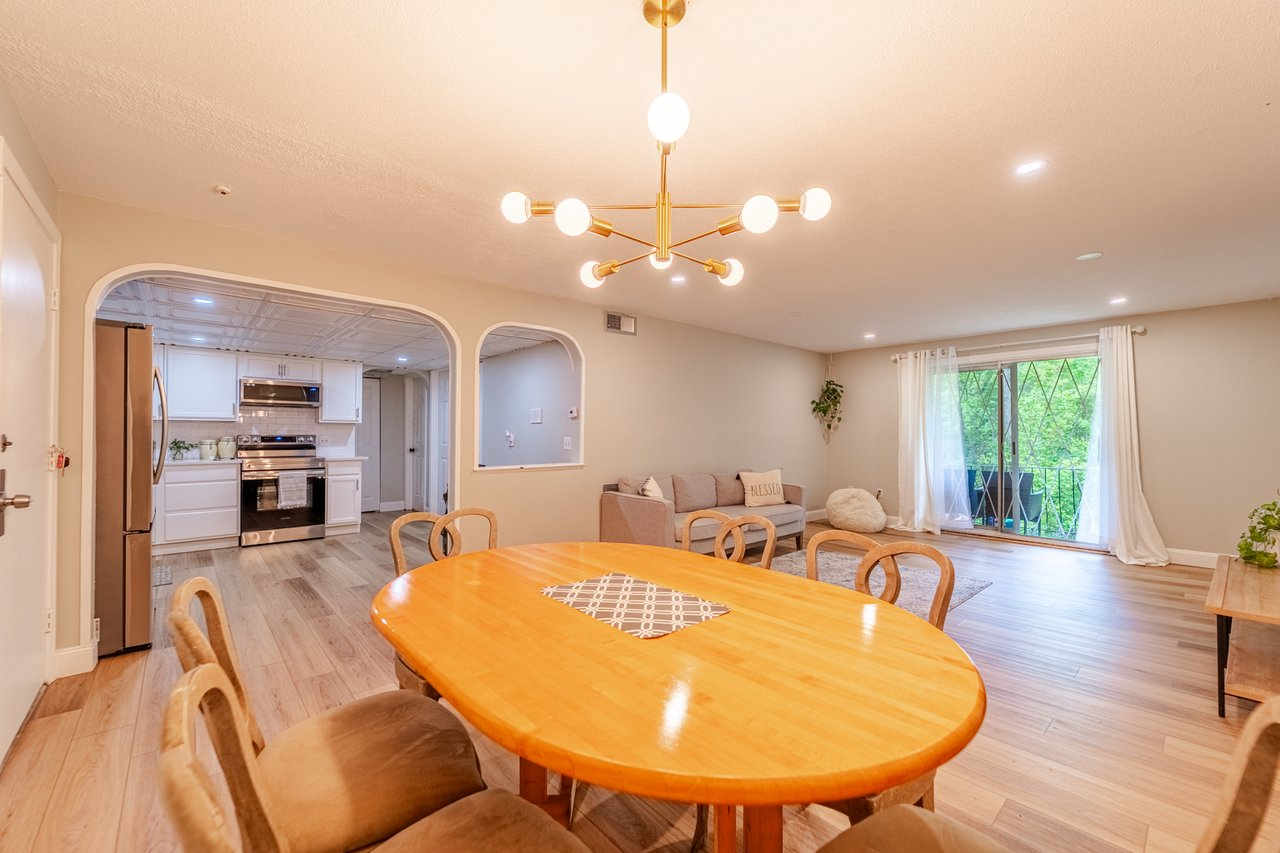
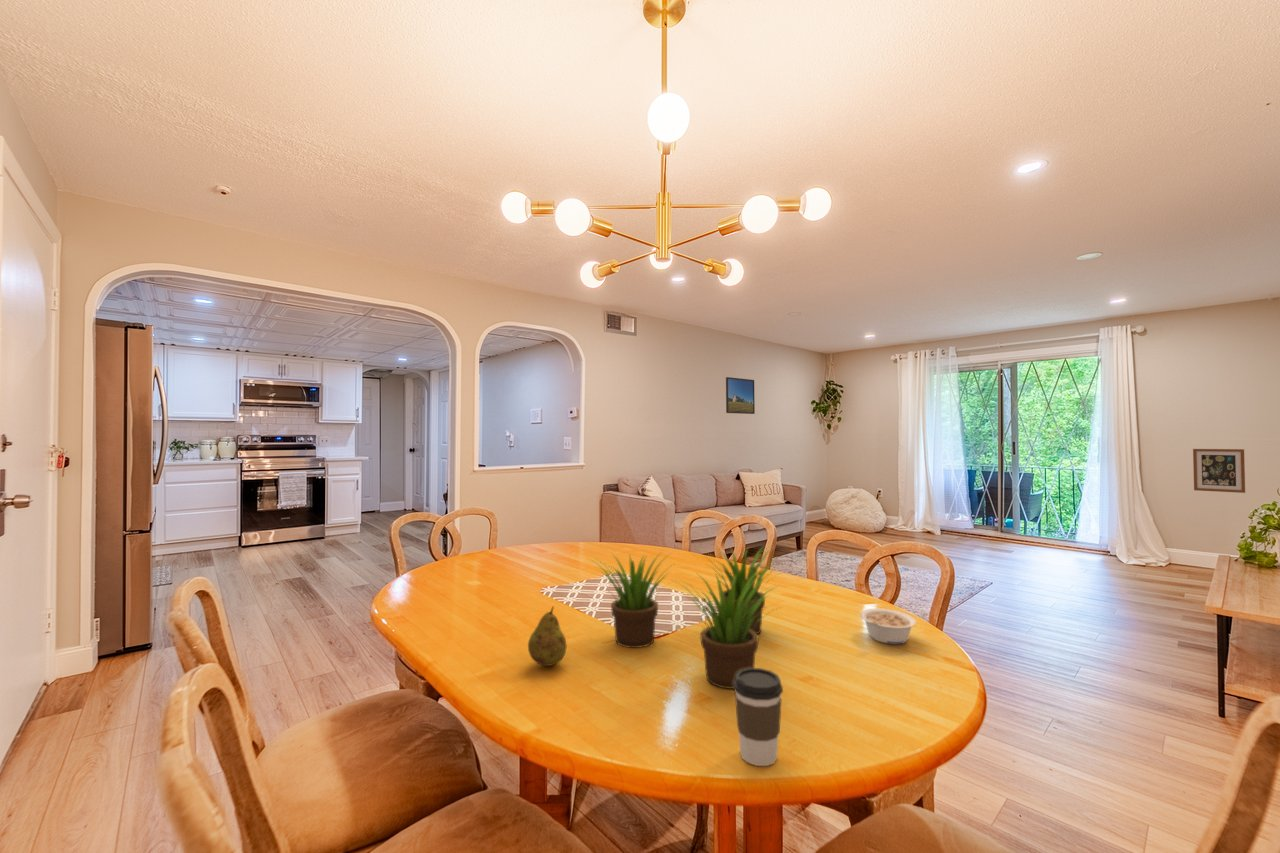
+ legume (888, 626)
+ plant (709, 606)
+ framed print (740, 396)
+ coffee cup (758, 716)
+ fruit (547, 636)
+ wall art (1218, 470)
